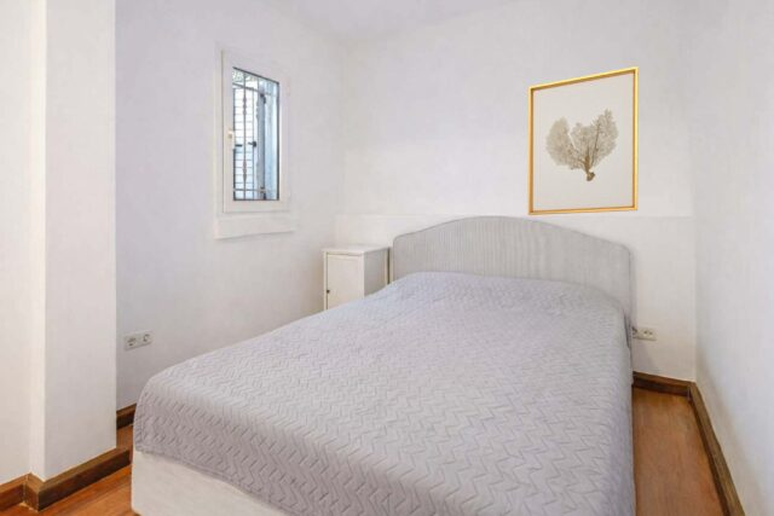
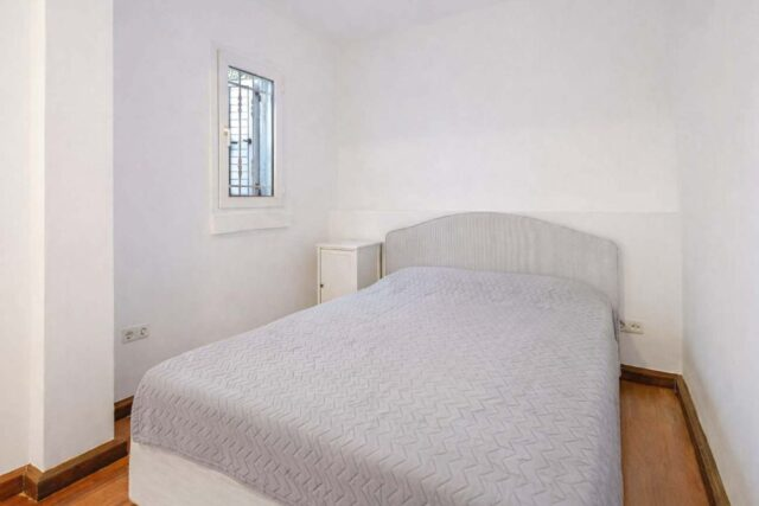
- wall art (579, 145)
